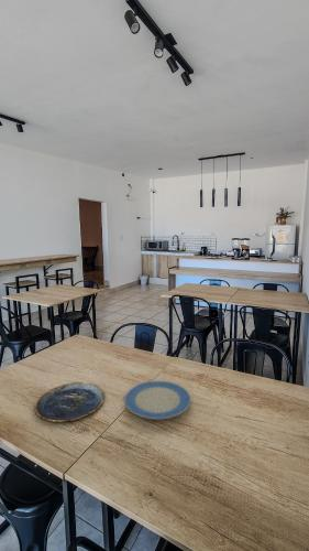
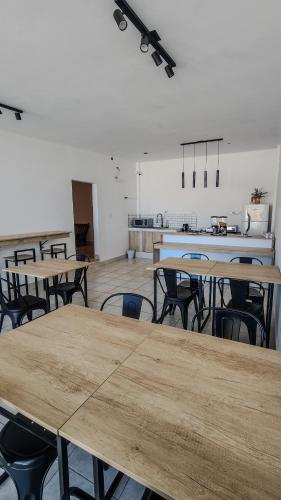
- plate (157, 401)
- plate (70, 401)
